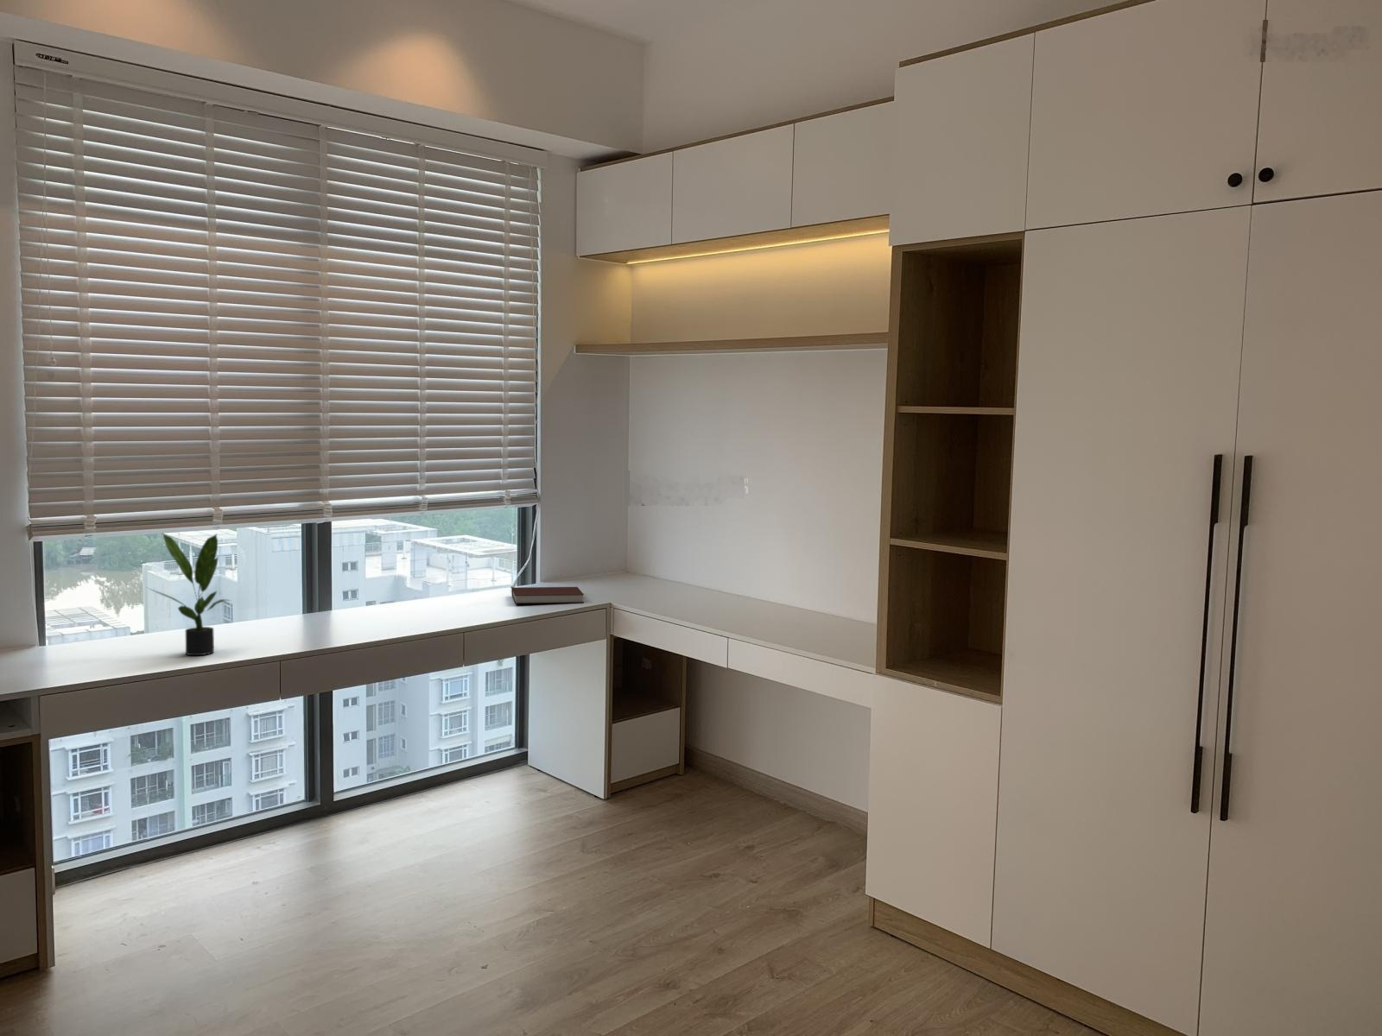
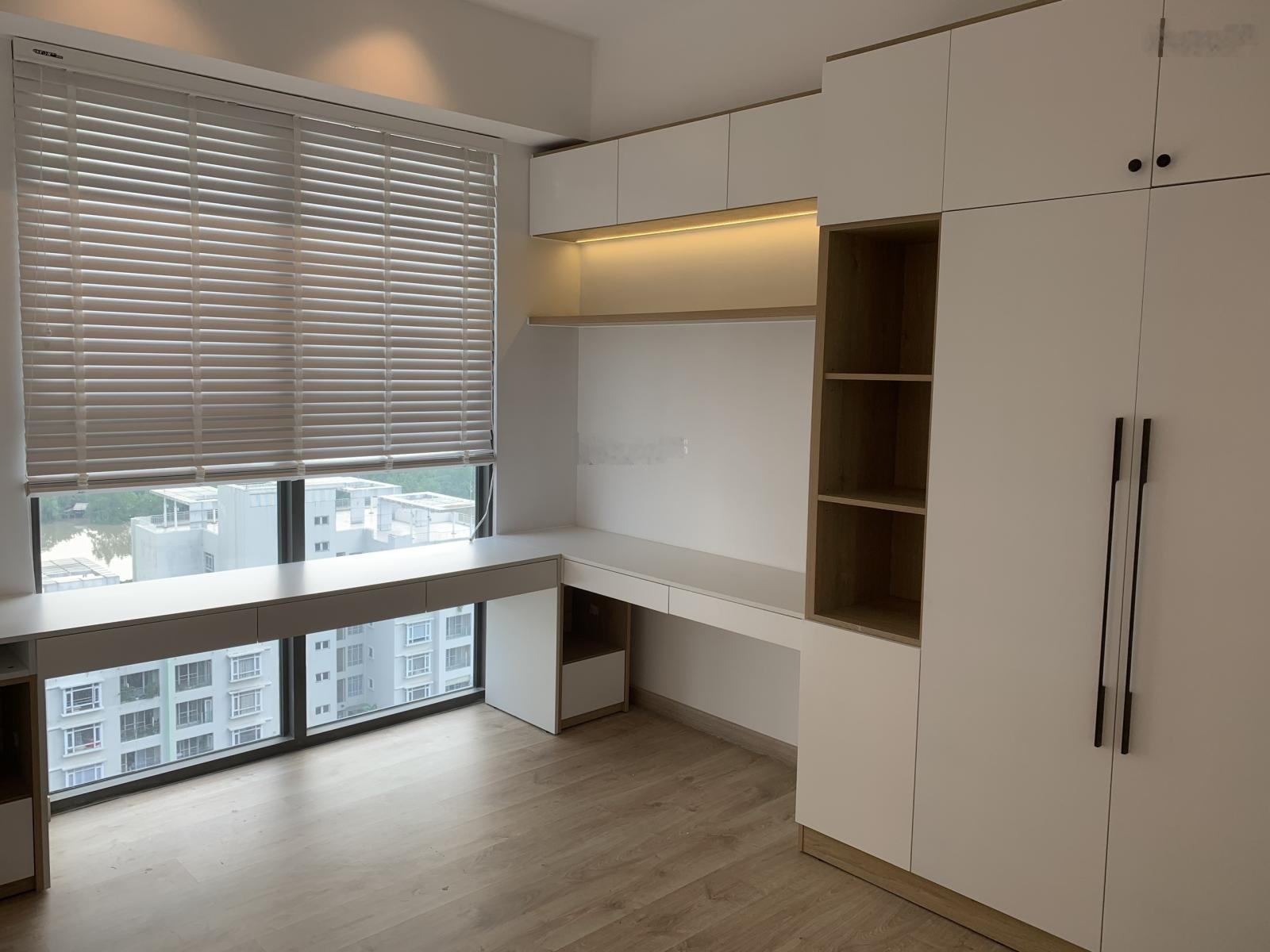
- potted plant (195, 591)
- notebook (546, 595)
